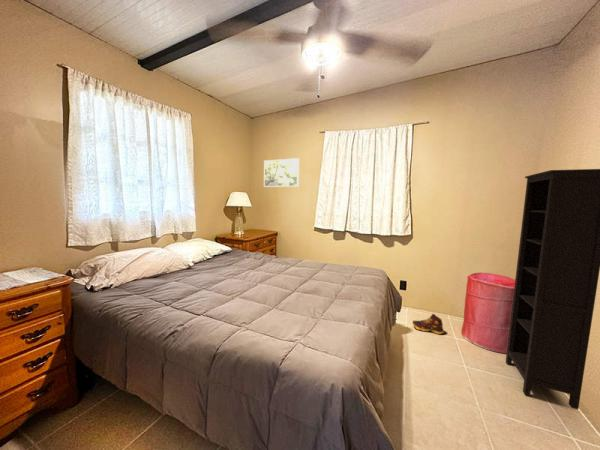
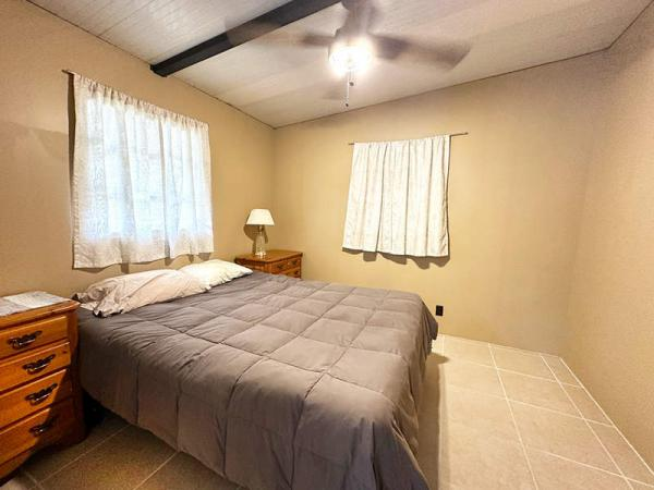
- shoe (428, 321)
- laundry hamper (494, 309)
- bookcase (550, 282)
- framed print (280, 173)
